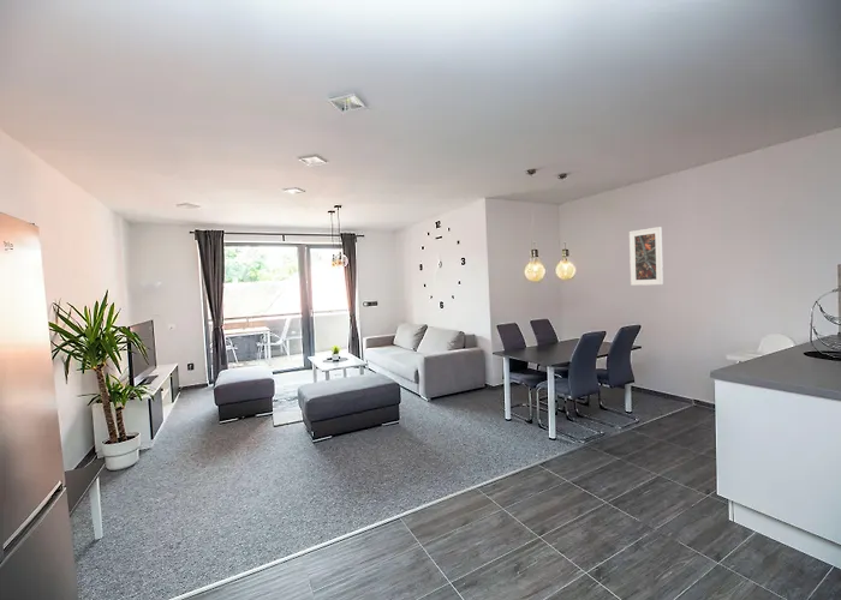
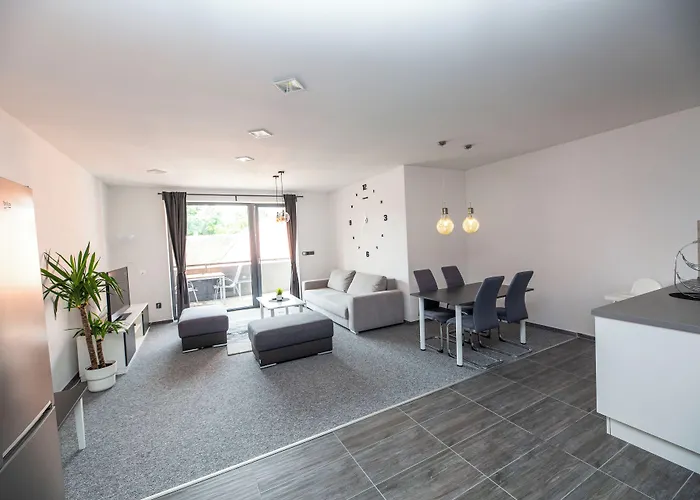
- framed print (645, 257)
